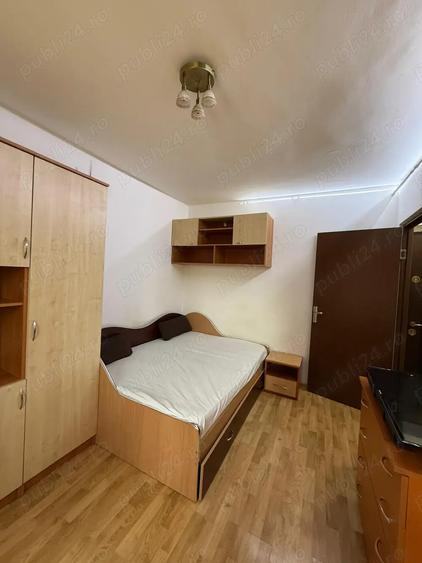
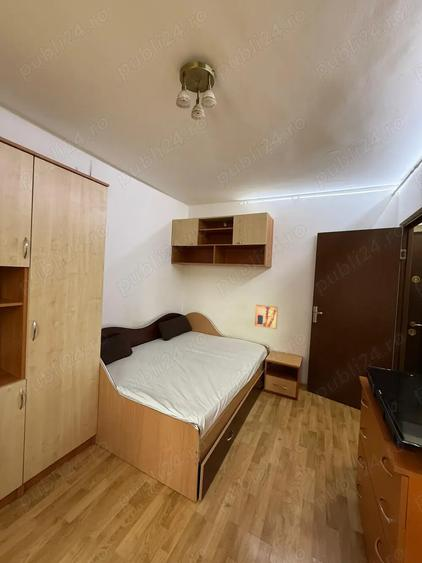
+ wall art (266, 316)
